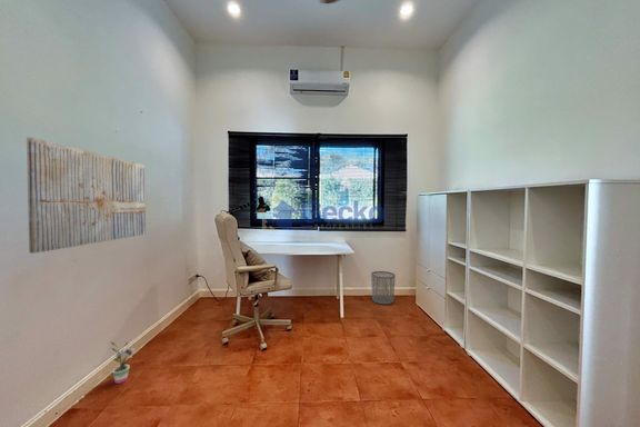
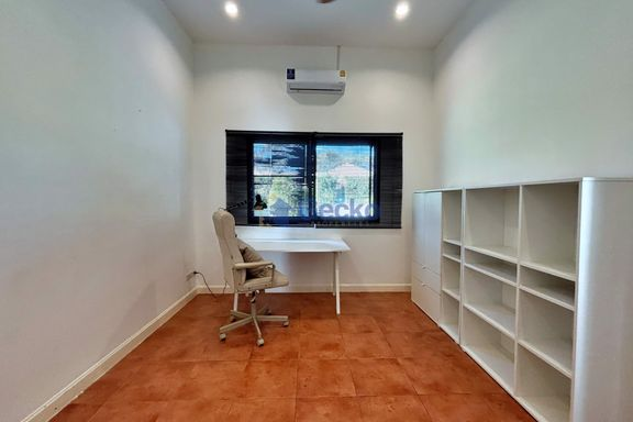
- waste bin (383, 287)
- wall art (100, 198)
- potted plant (123, 357)
